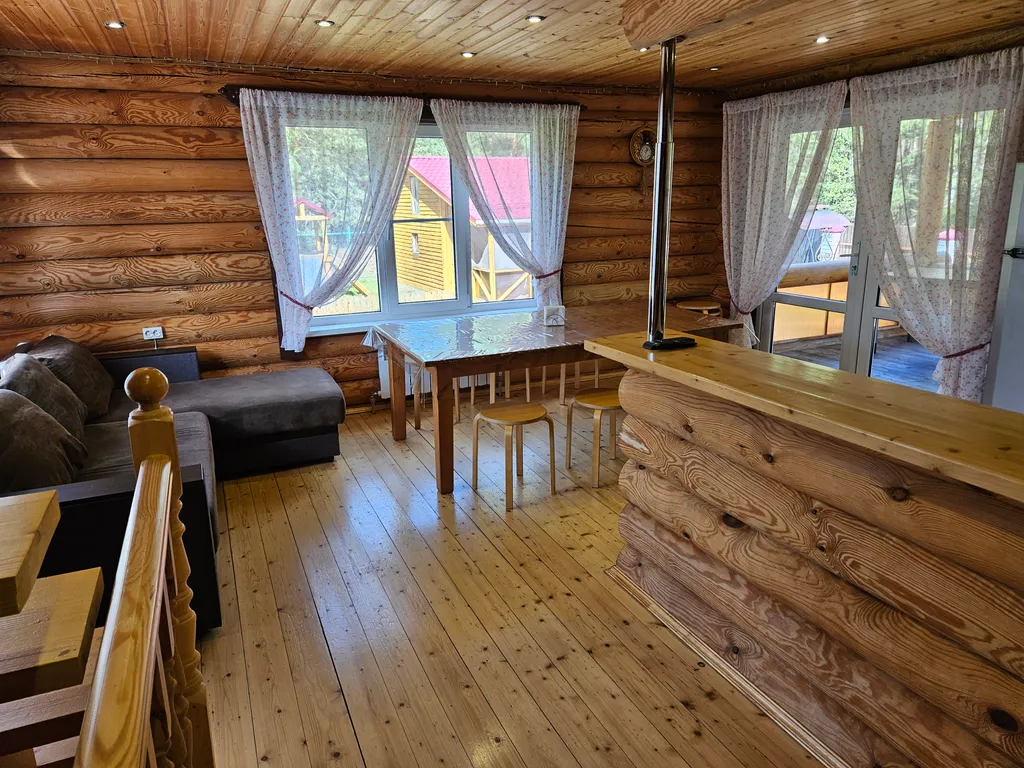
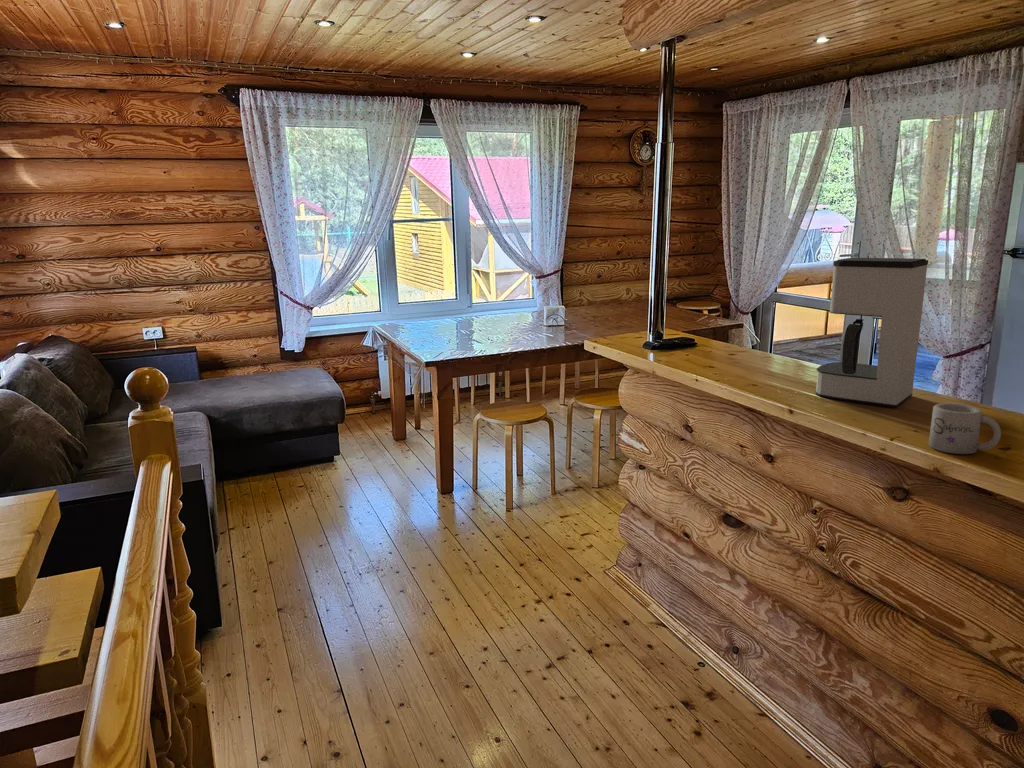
+ coffee maker (862, 327)
+ mug (965, 429)
